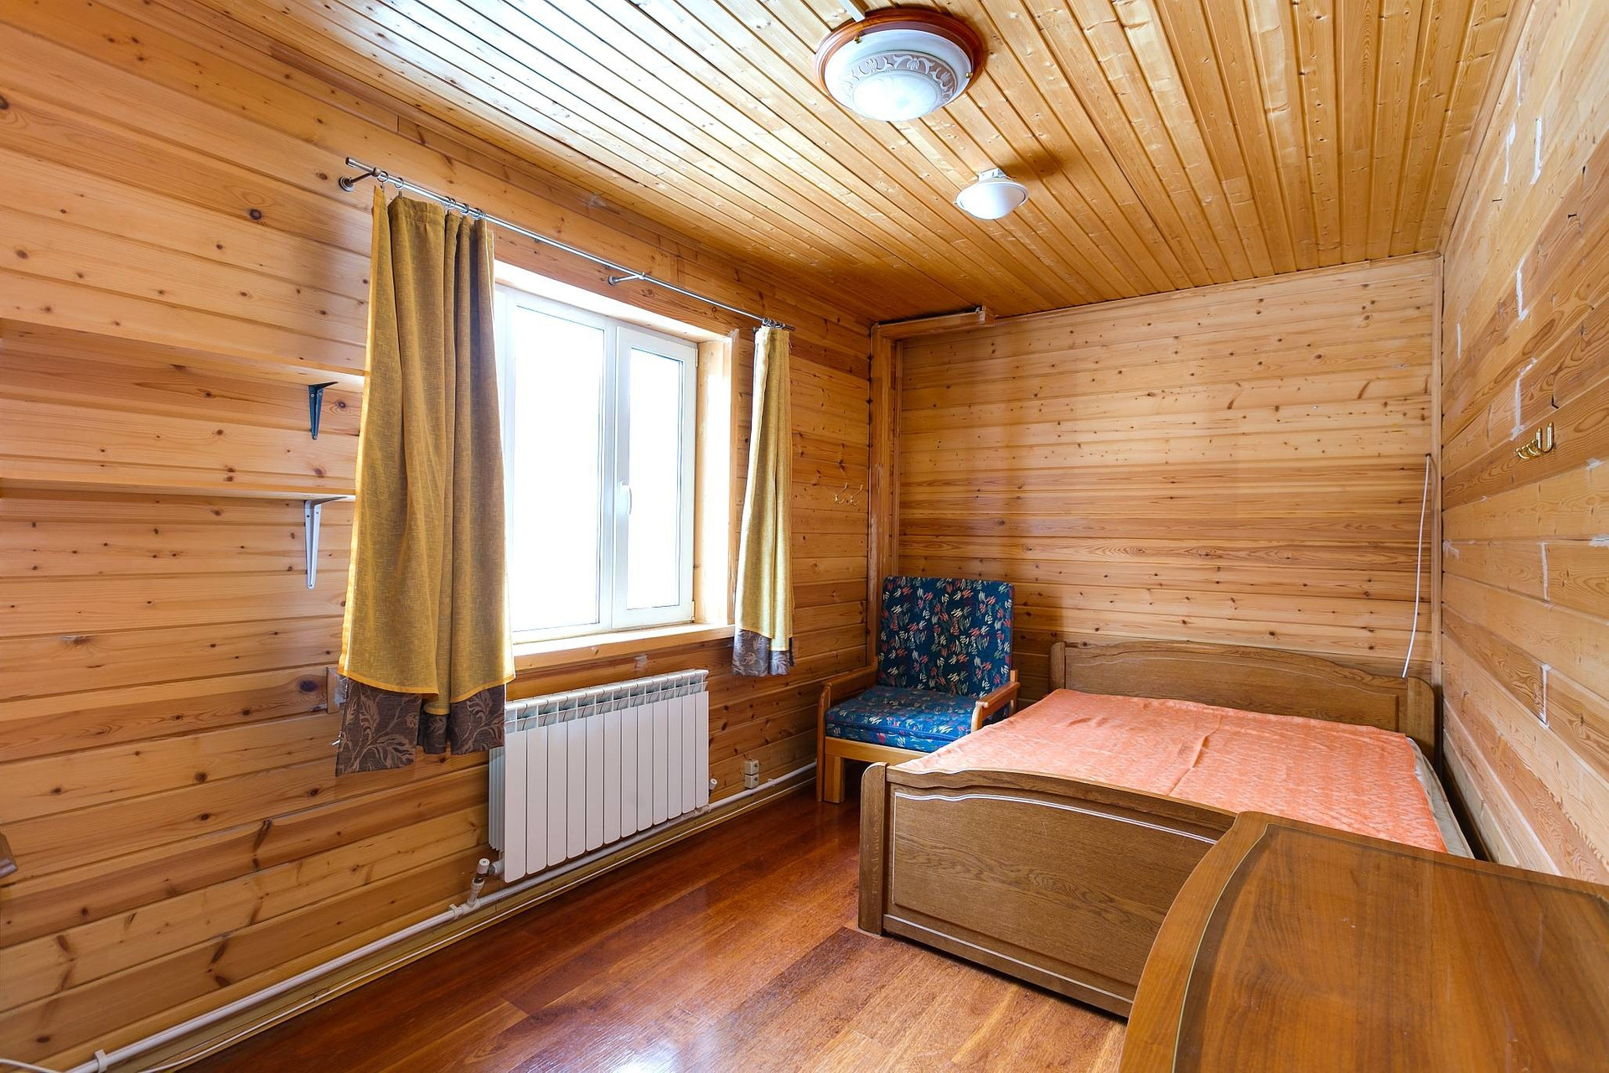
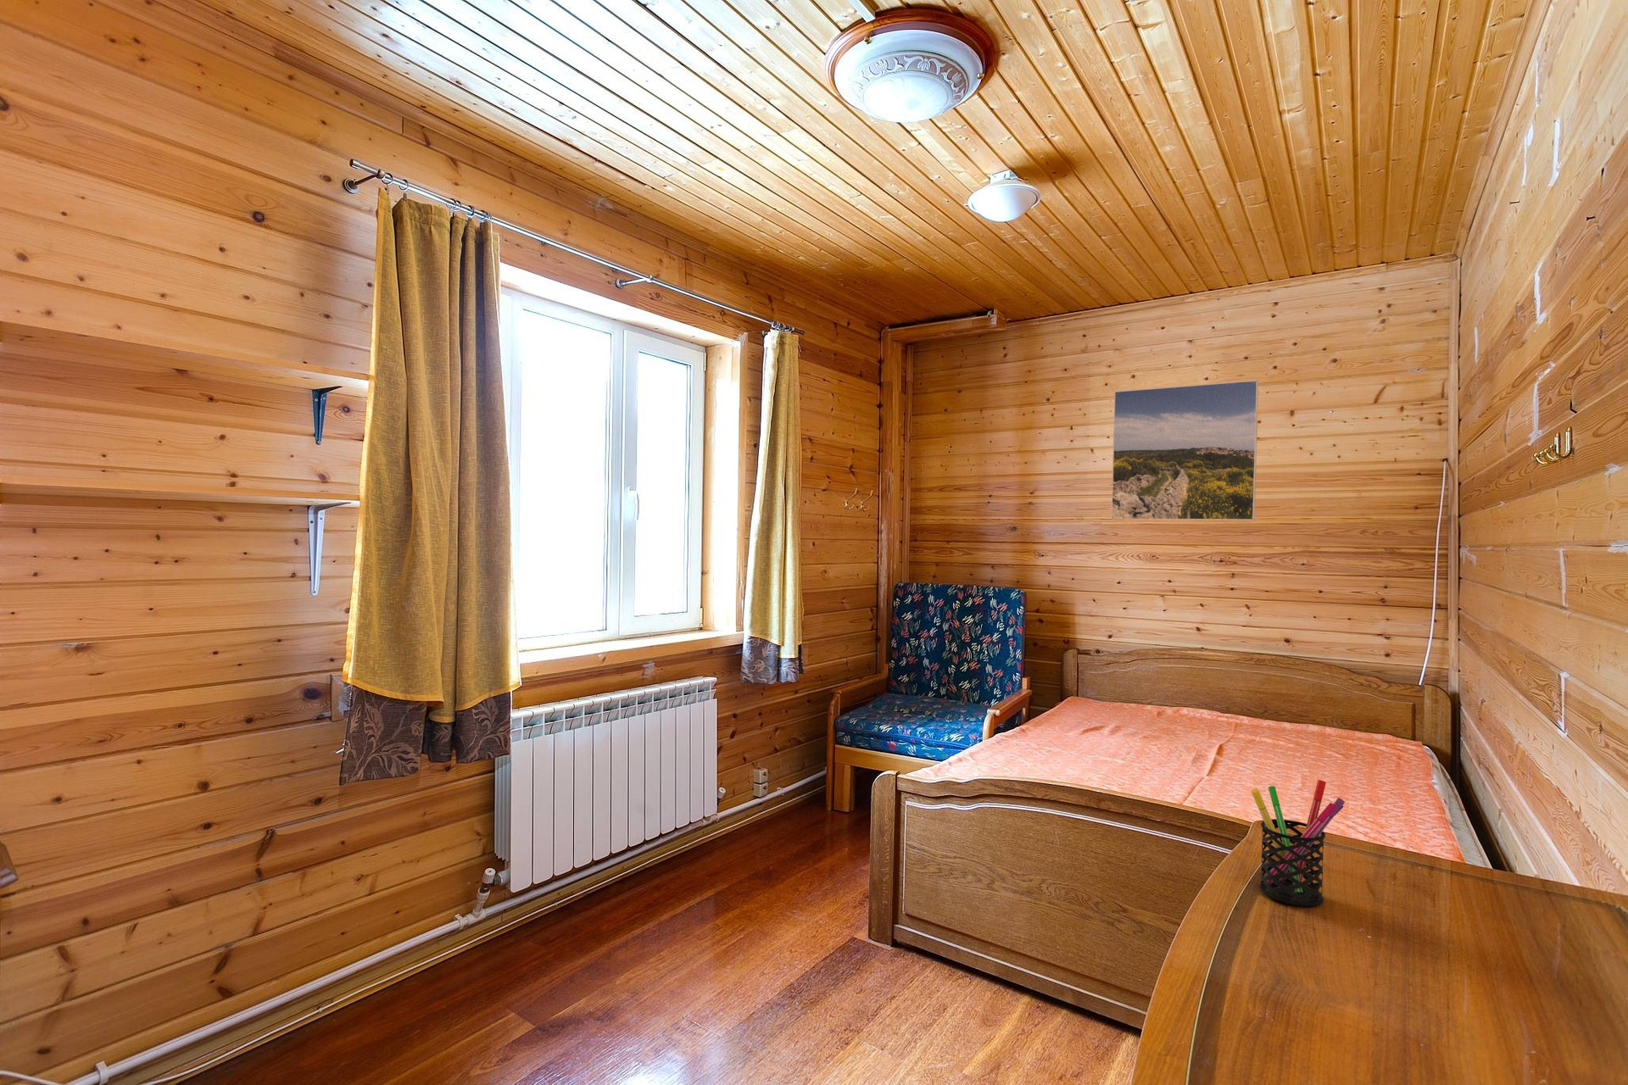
+ pen holder (1291, 836)
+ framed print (1181, 453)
